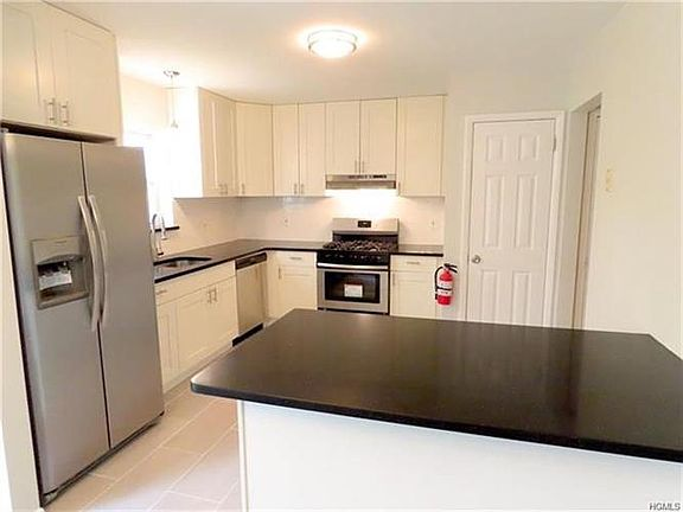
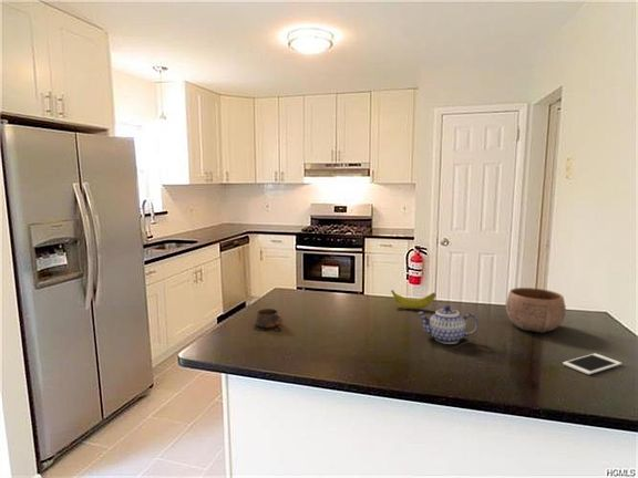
+ banana (412, 299)
+ bowl (534, 310)
+ teapot (447, 322)
+ cell phone (591, 363)
+ cup (269, 319)
